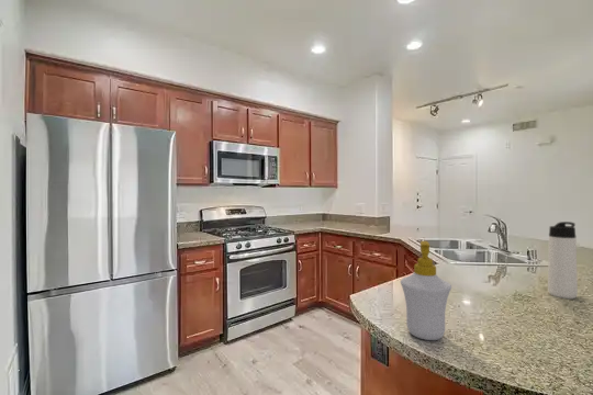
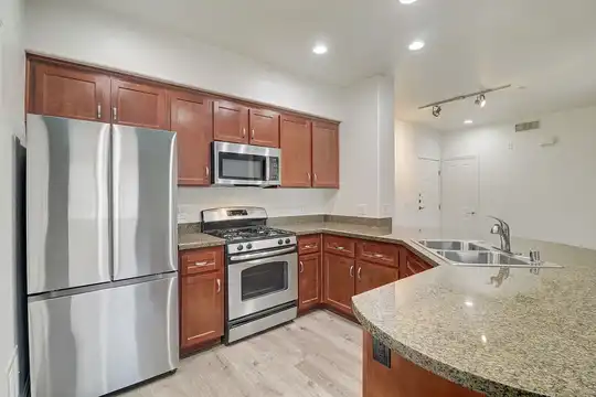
- thermos bottle (563, 258)
- soap bottle (425, 287)
